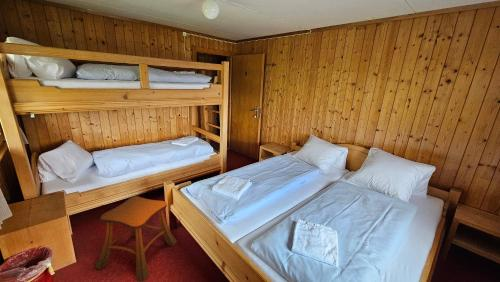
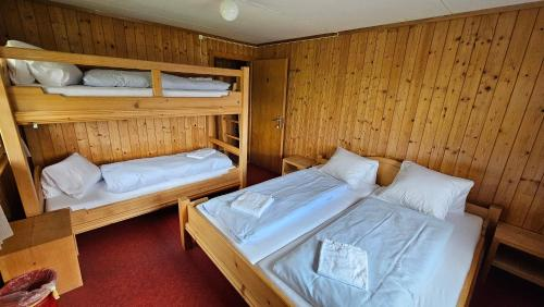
- stool (137, 231)
